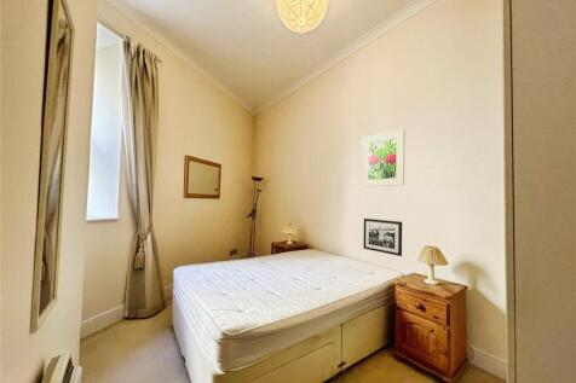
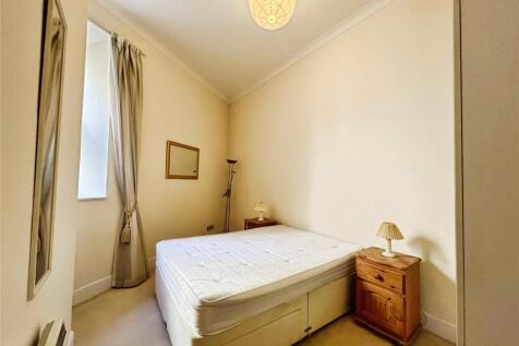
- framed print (381, 159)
- picture frame (381, 236)
